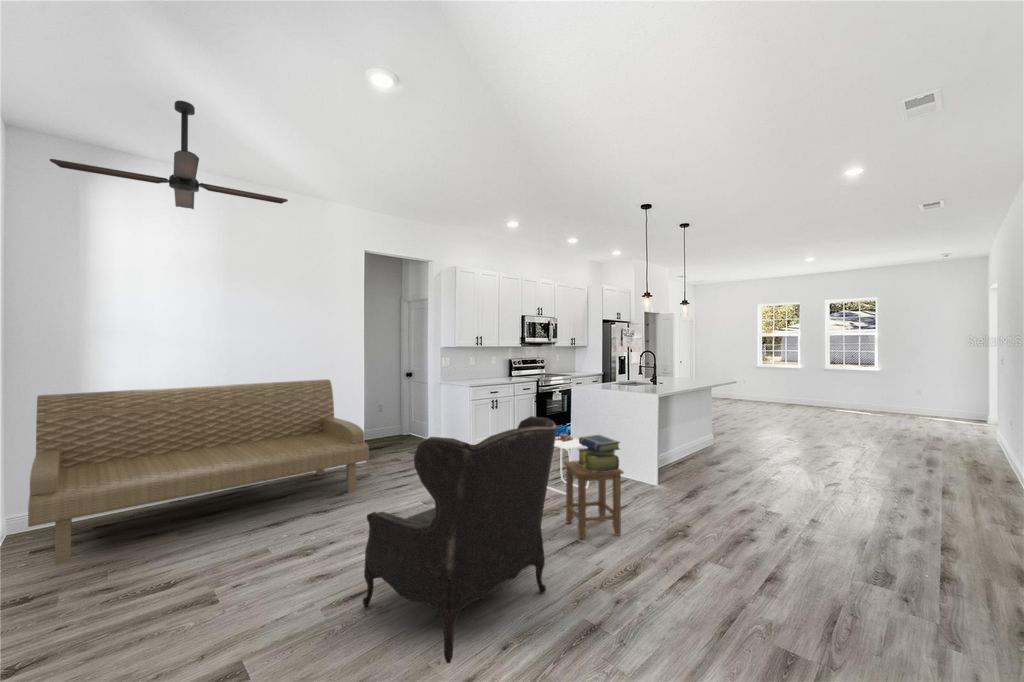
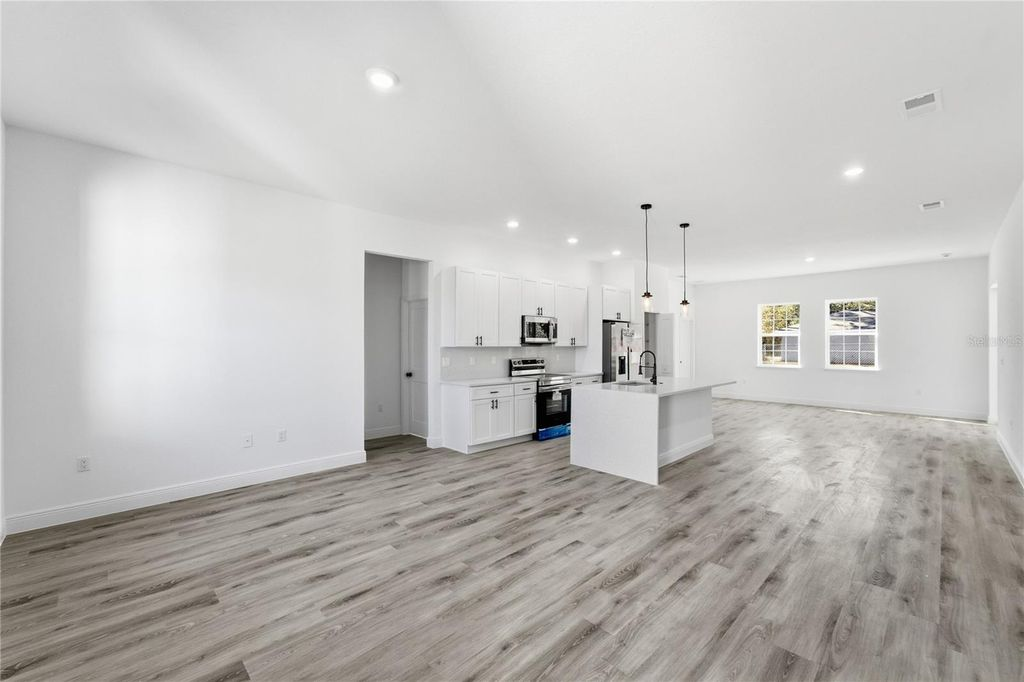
- stool (592, 502)
- stack of books (599, 452)
- armchair (463, 511)
- ceiling fan (184, 147)
- side table (561, 461)
- sofa (221, 448)
